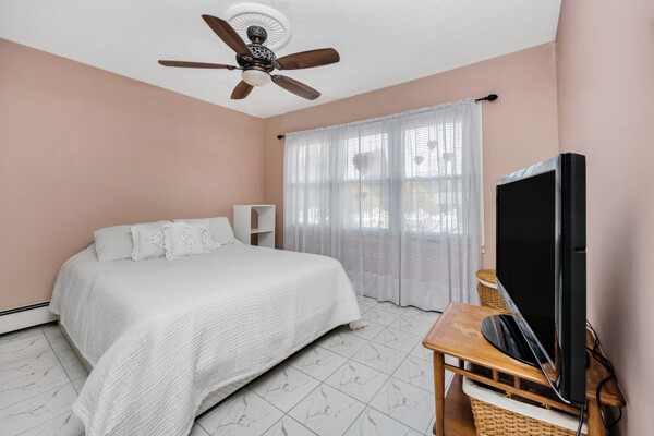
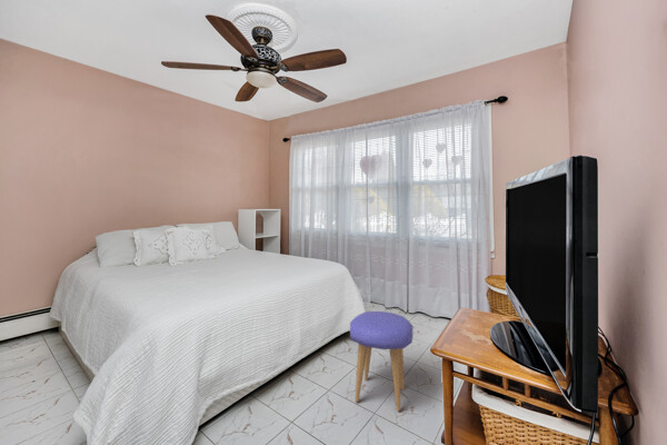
+ stool (380, 348)
